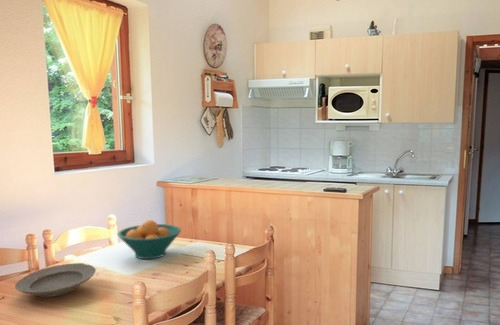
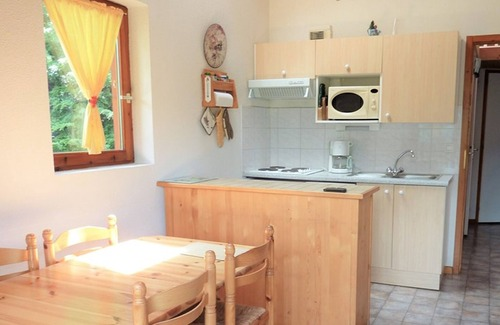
- plate (57, 282)
- fruit bowl (149, 237)
